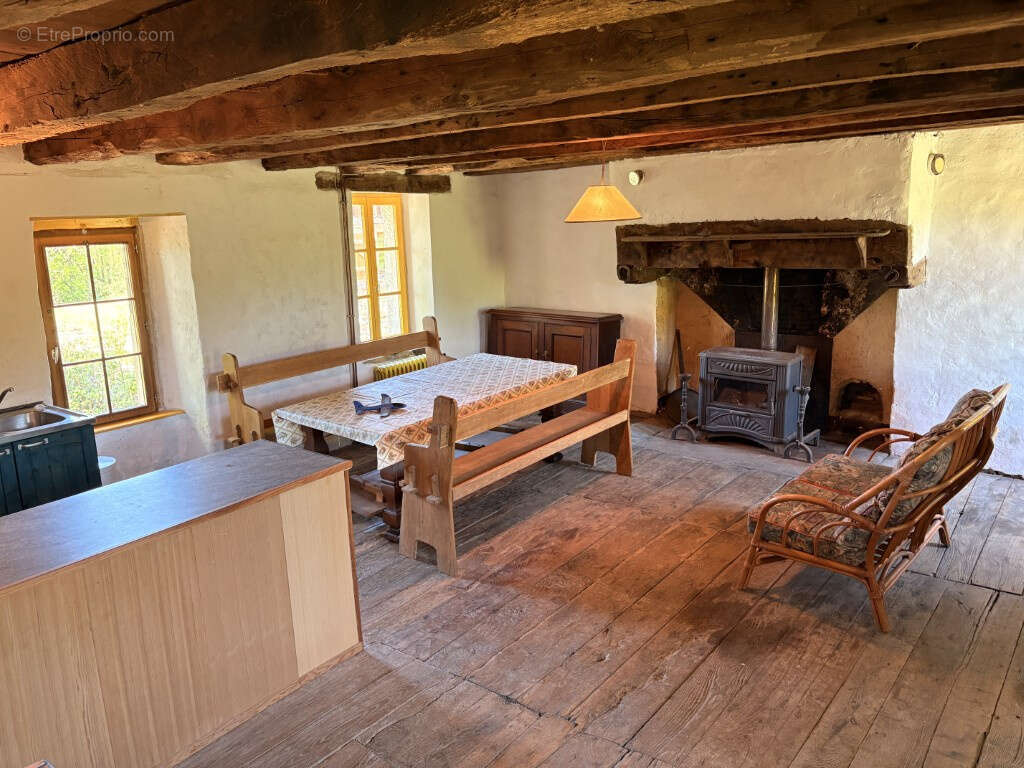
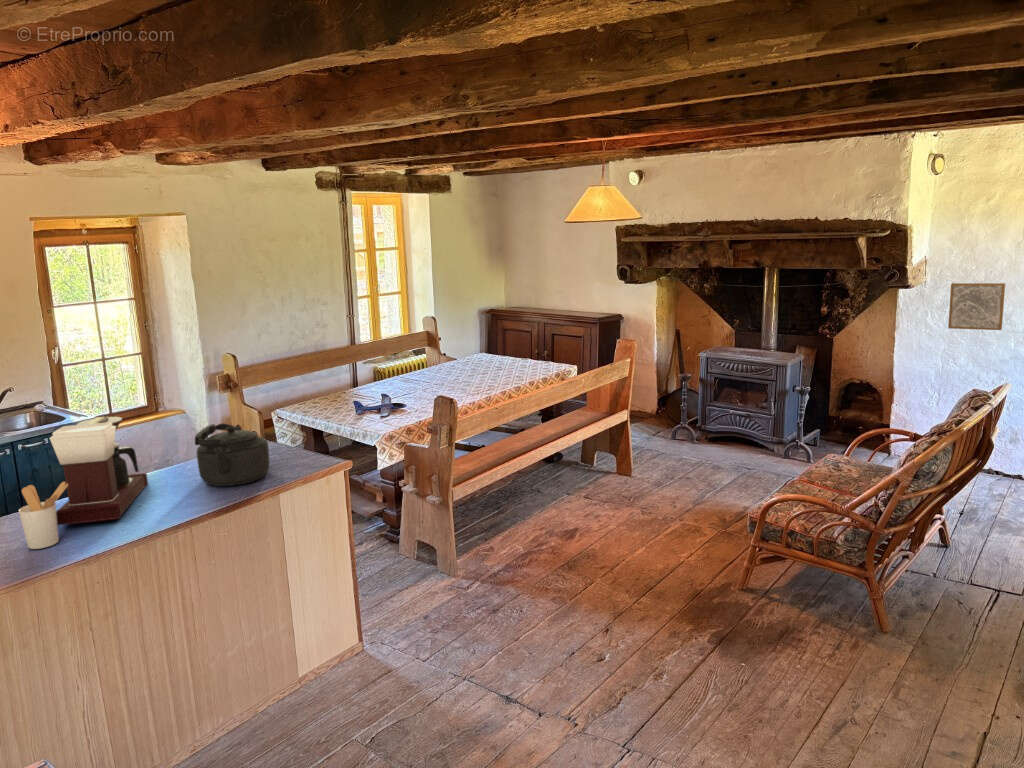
+ coffee maker (100, 463)
+ utensil holder (47, 513)
+ kettle (231, 452)
+ wall art (976, 306)
